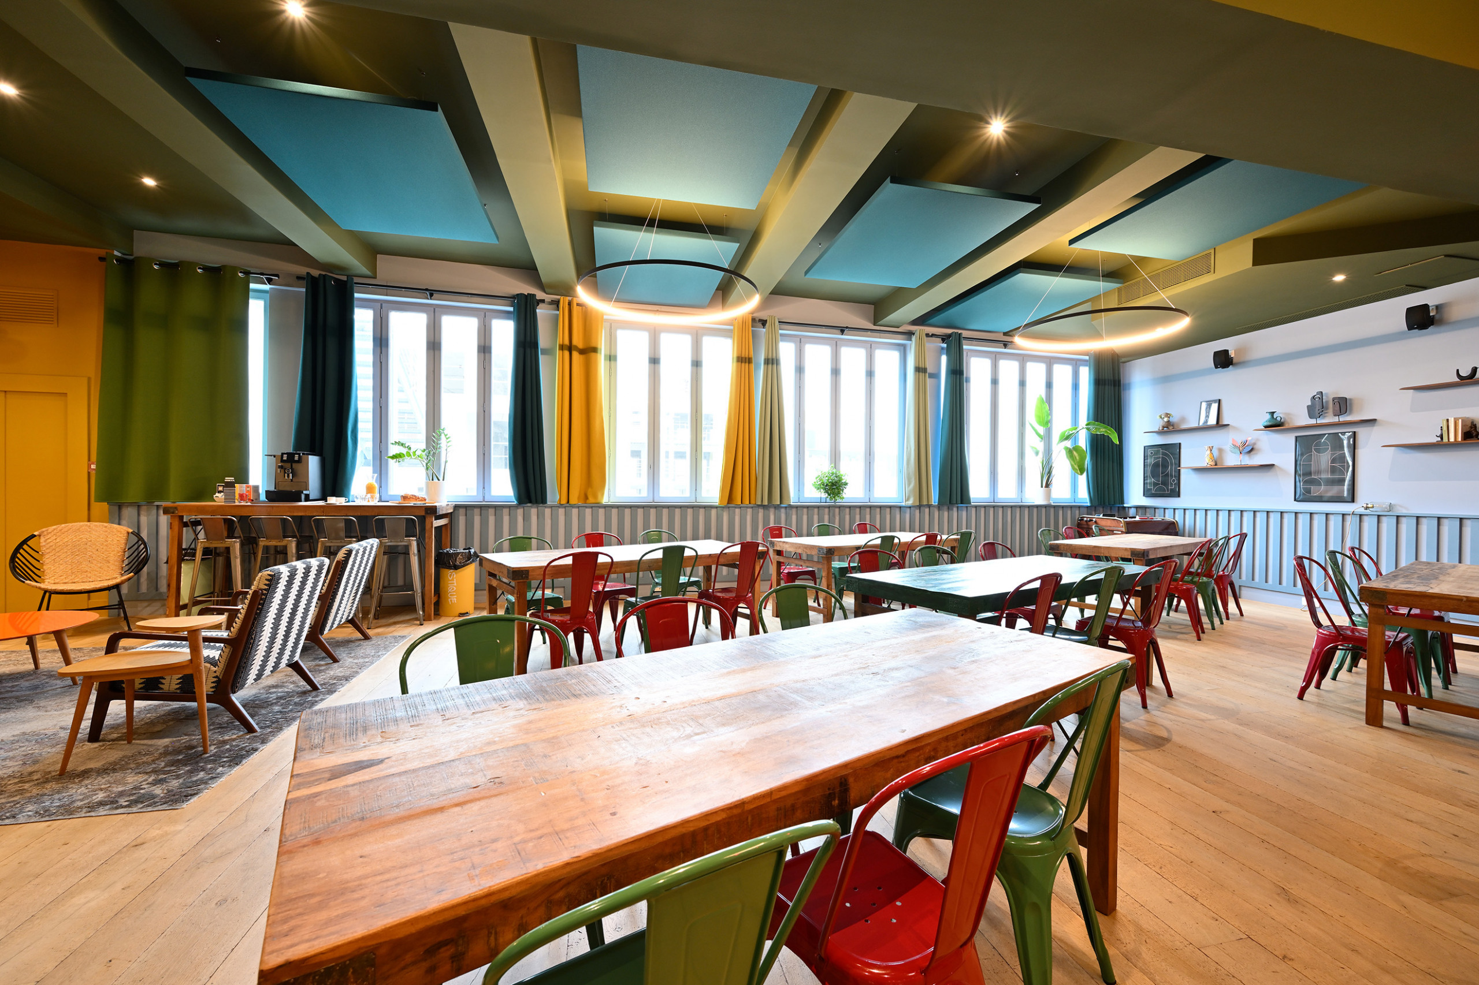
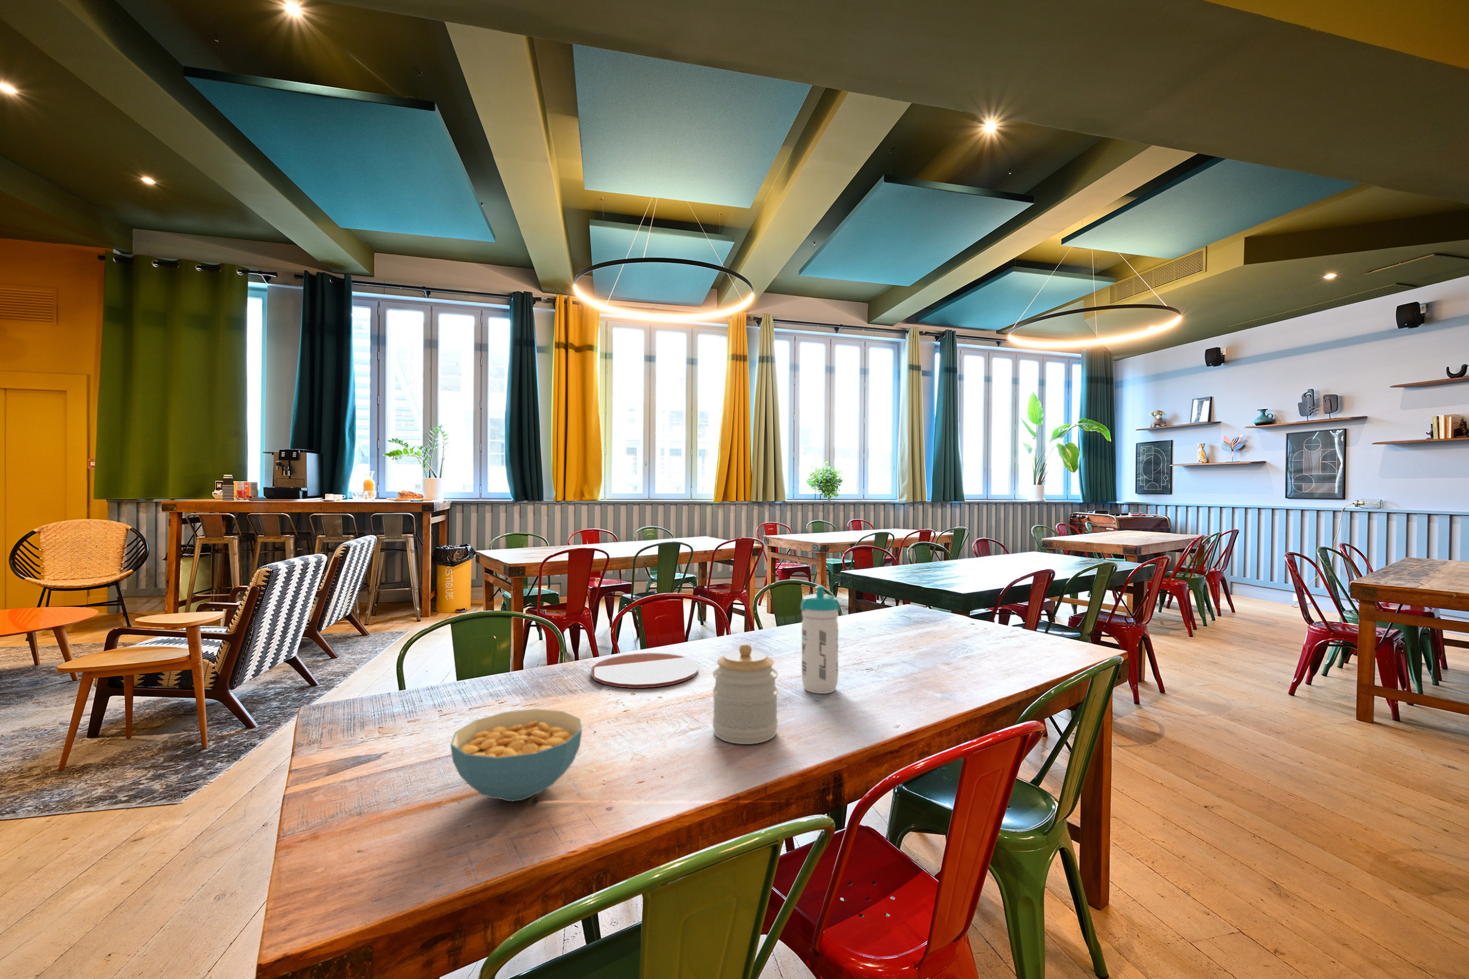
+ plate (645, 669)
+ water bottle (819, 637)
+ jar (745, 688)
+ cereal bowl (518, 760)
